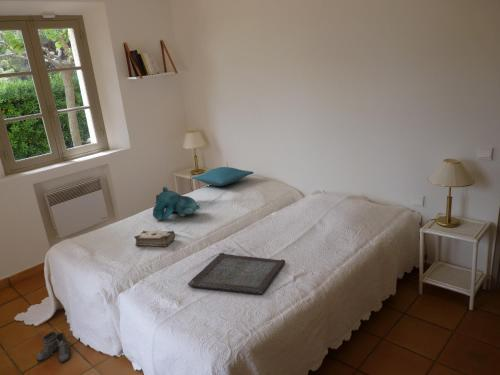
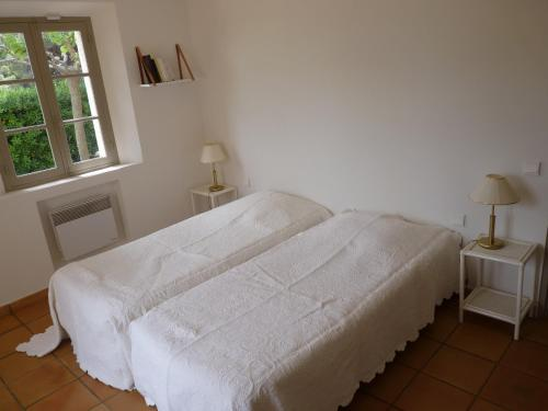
- pillow (222, 176)
- serving tray (238, 272)
- book (154, 237)
- boots (53, 346)
- teddy bear (175, 202)
